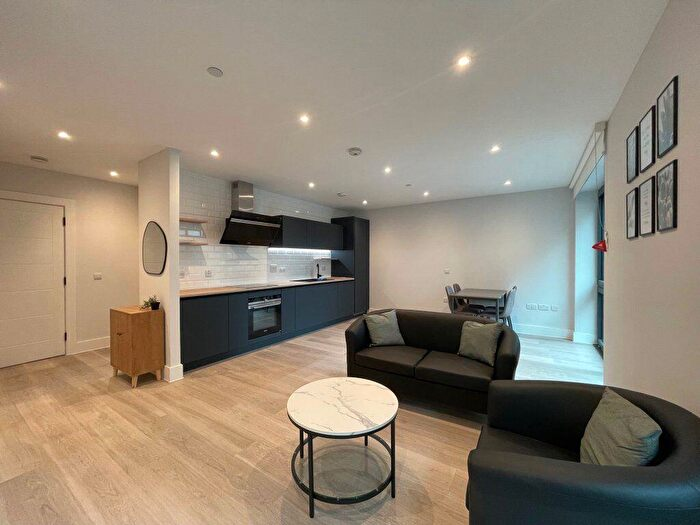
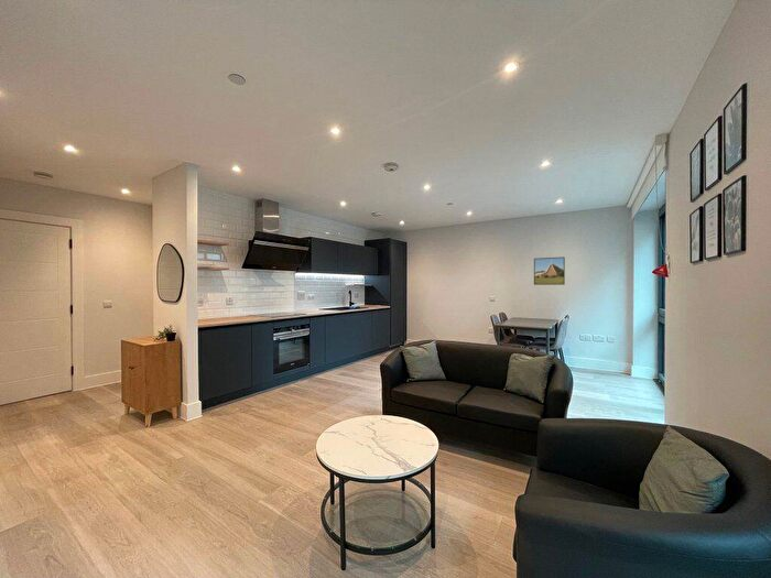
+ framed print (549, 271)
